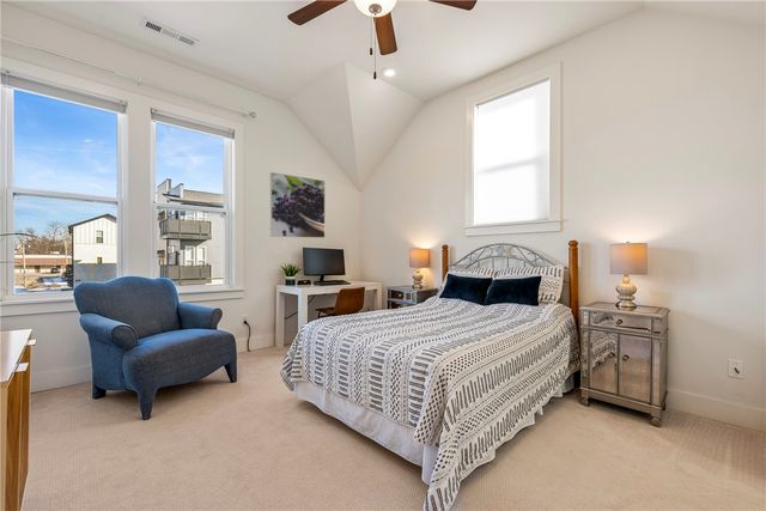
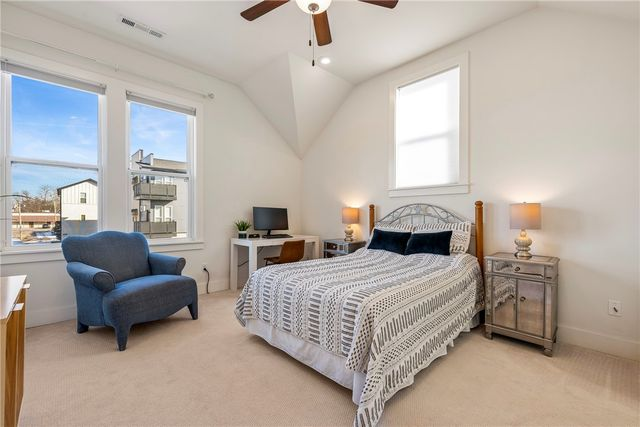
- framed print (298, 207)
